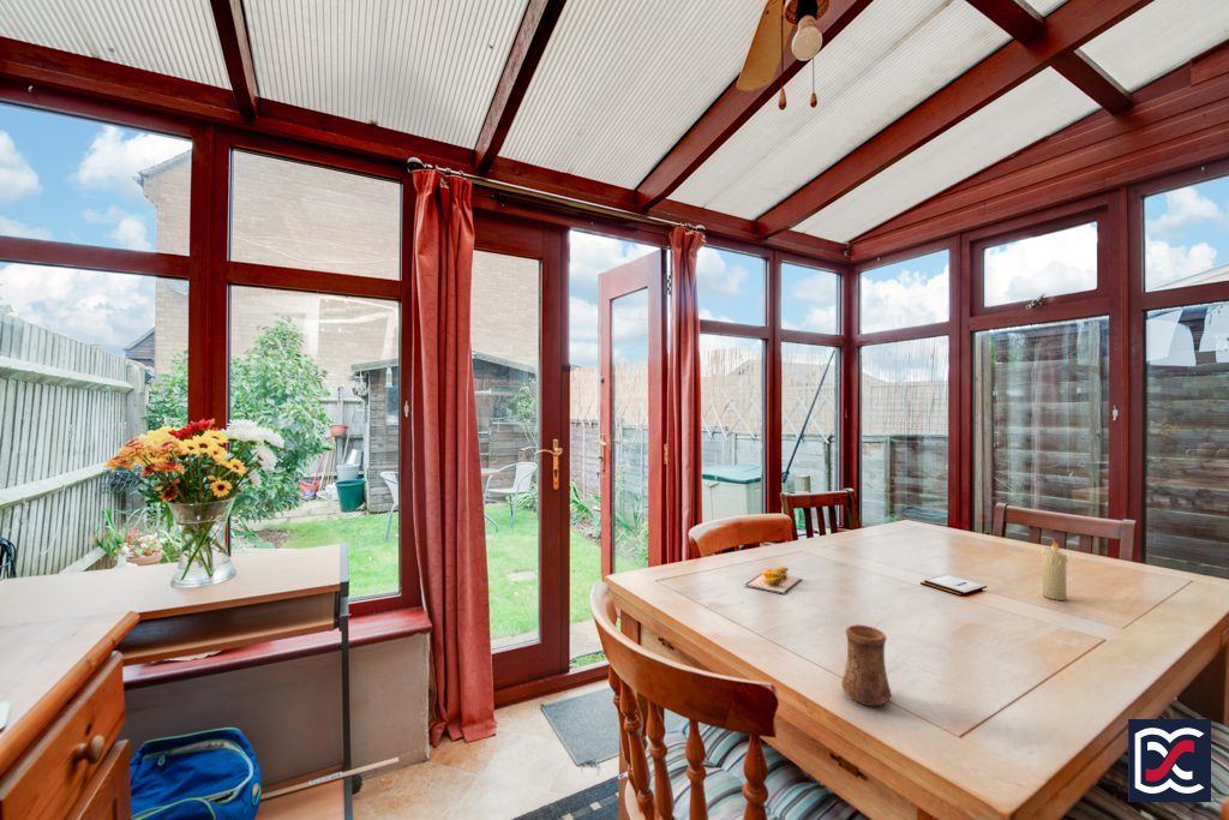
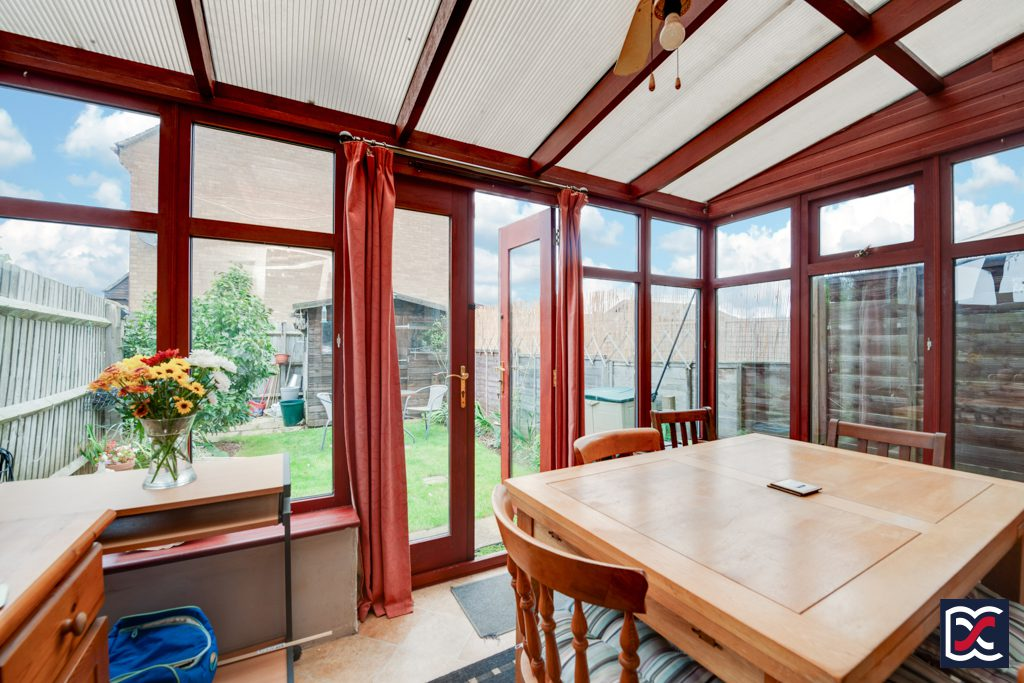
- candle (1054, 567)
- banana (773, 575)
- cup (865, 664)
